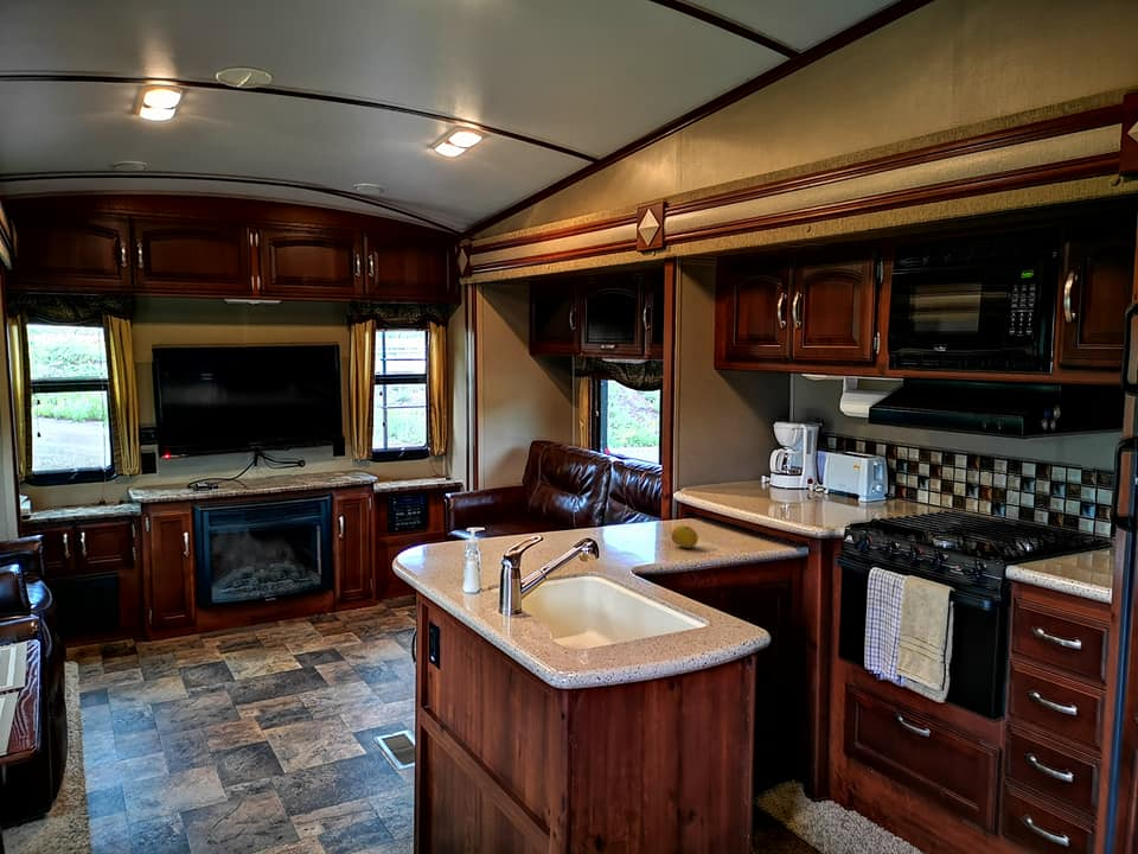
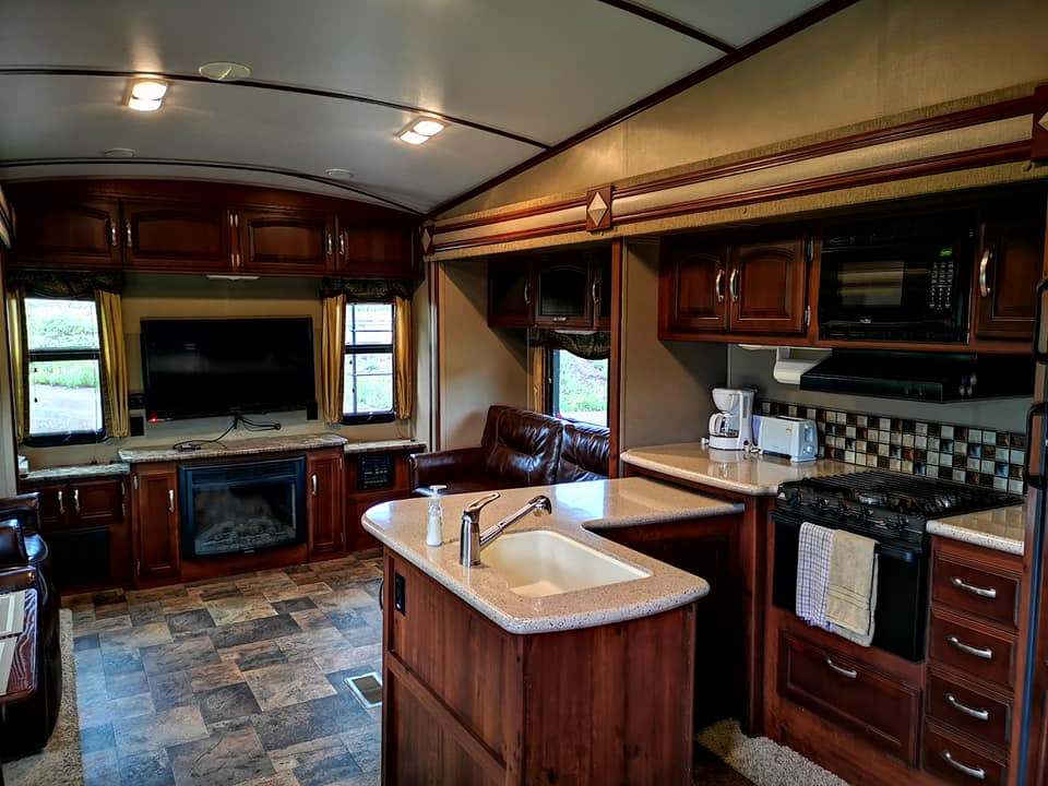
- fruit (684, 536)
